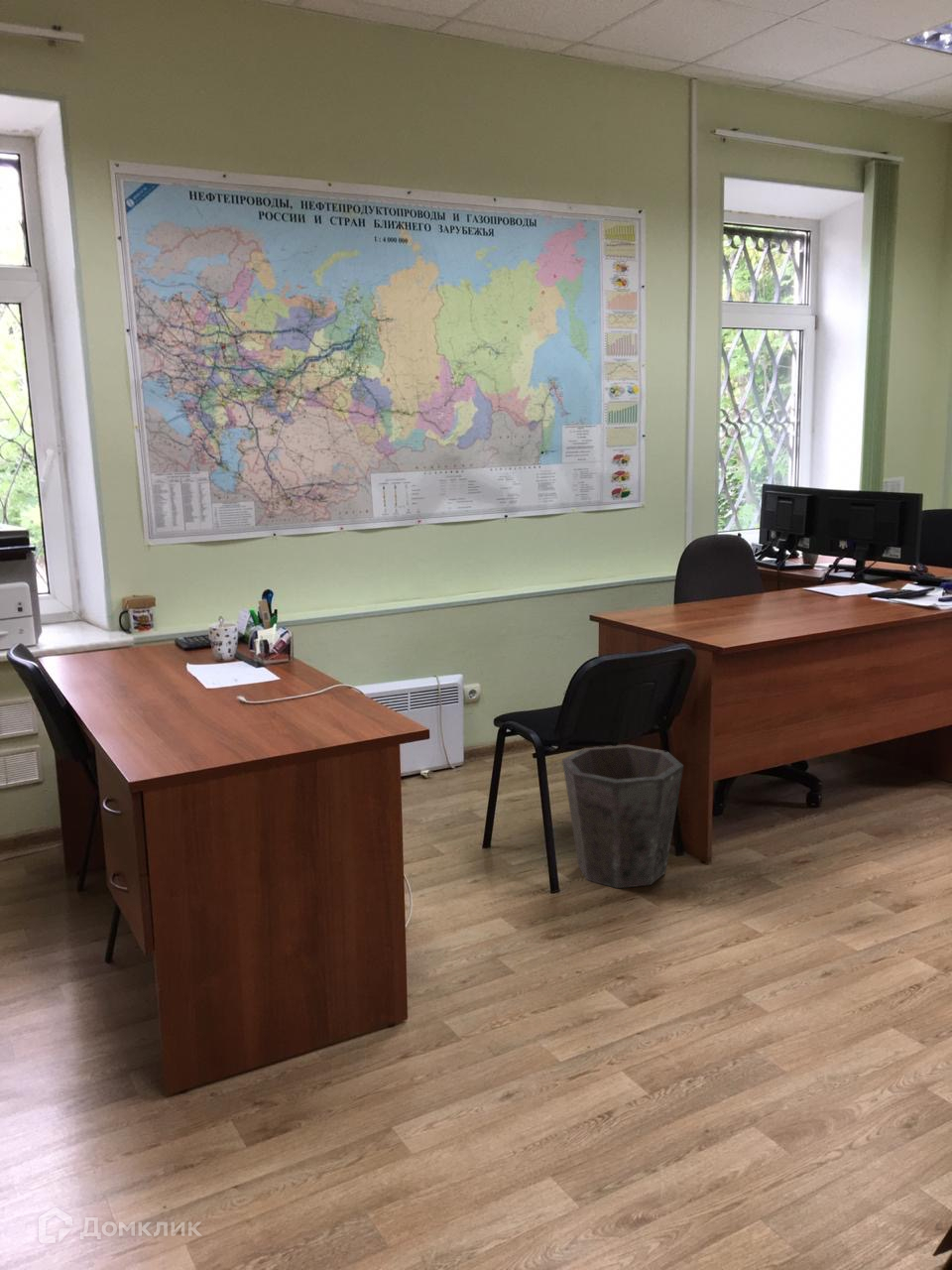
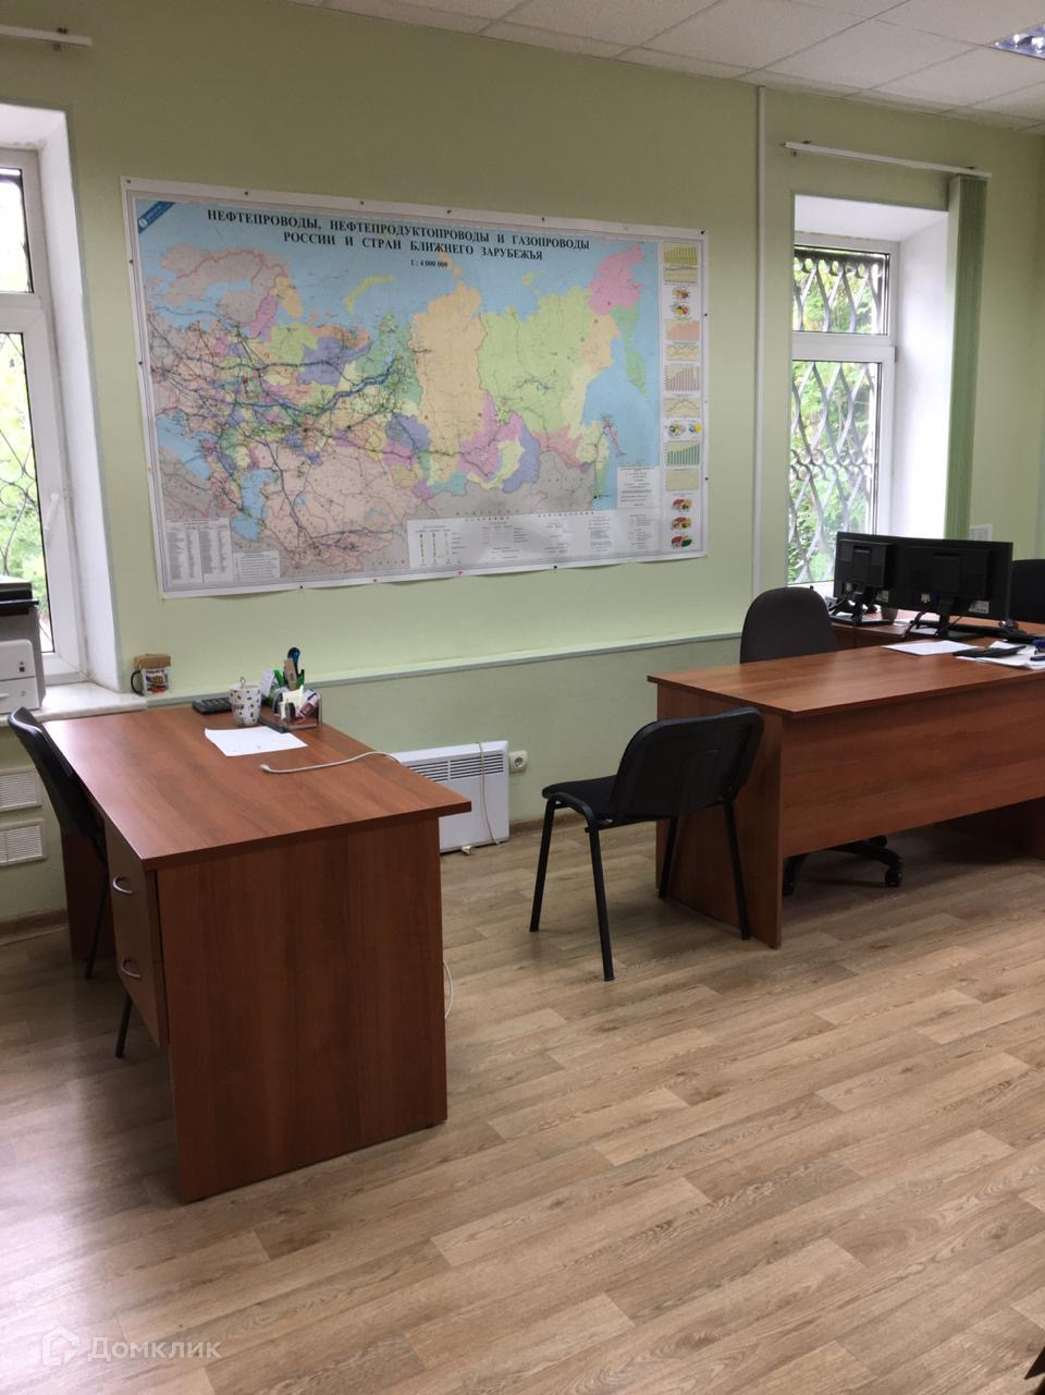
- waste bin (622, 817)
